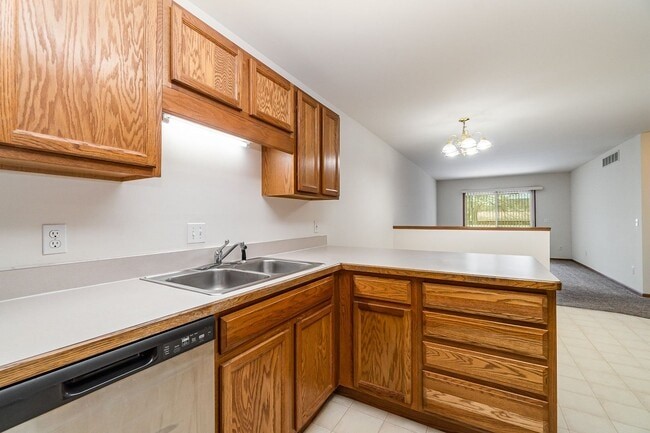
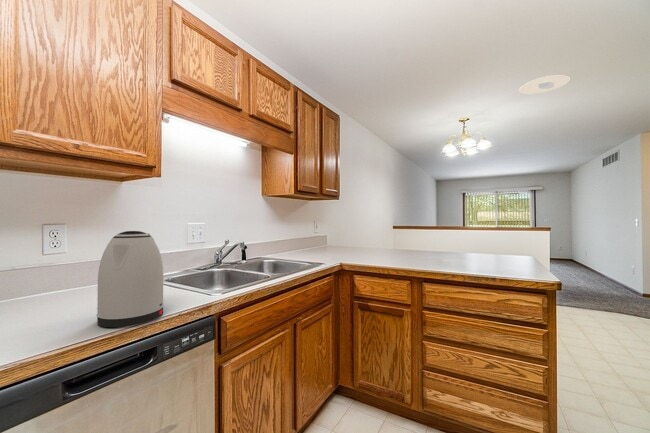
+ recessed light (543, 83)
+ kettle (137, 272)
